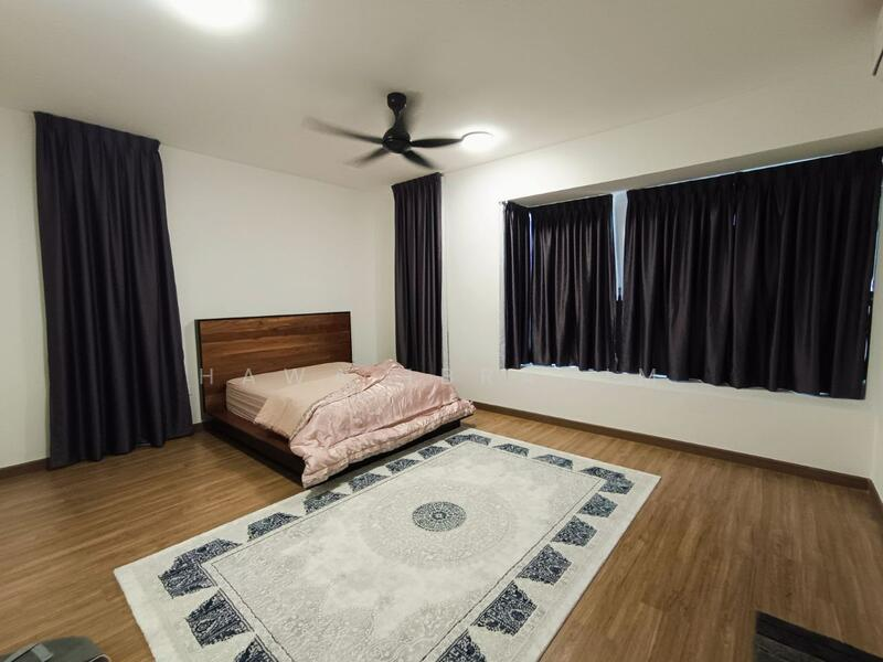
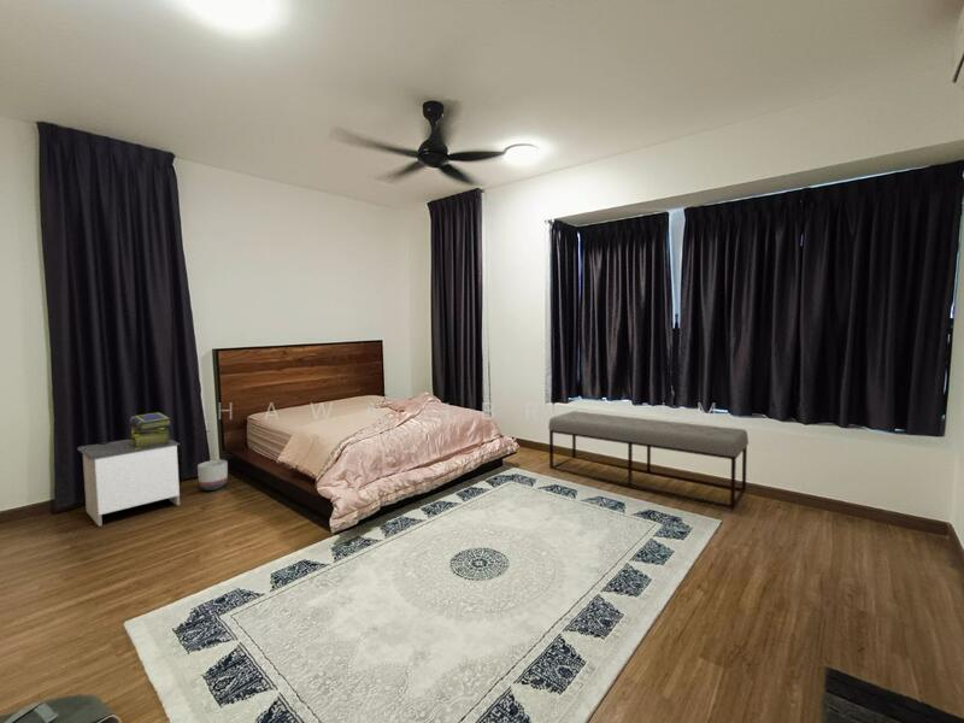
+ bench (640, 445)
+ stack of books (151, 429)
+ nightstand (130, 476)
+ planter (212, 476)
